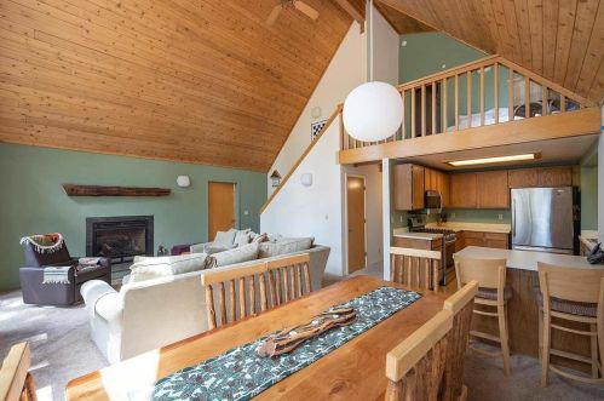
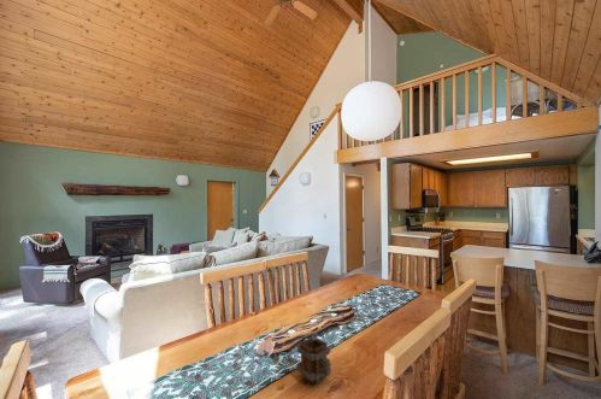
+ mug (316, 363)
